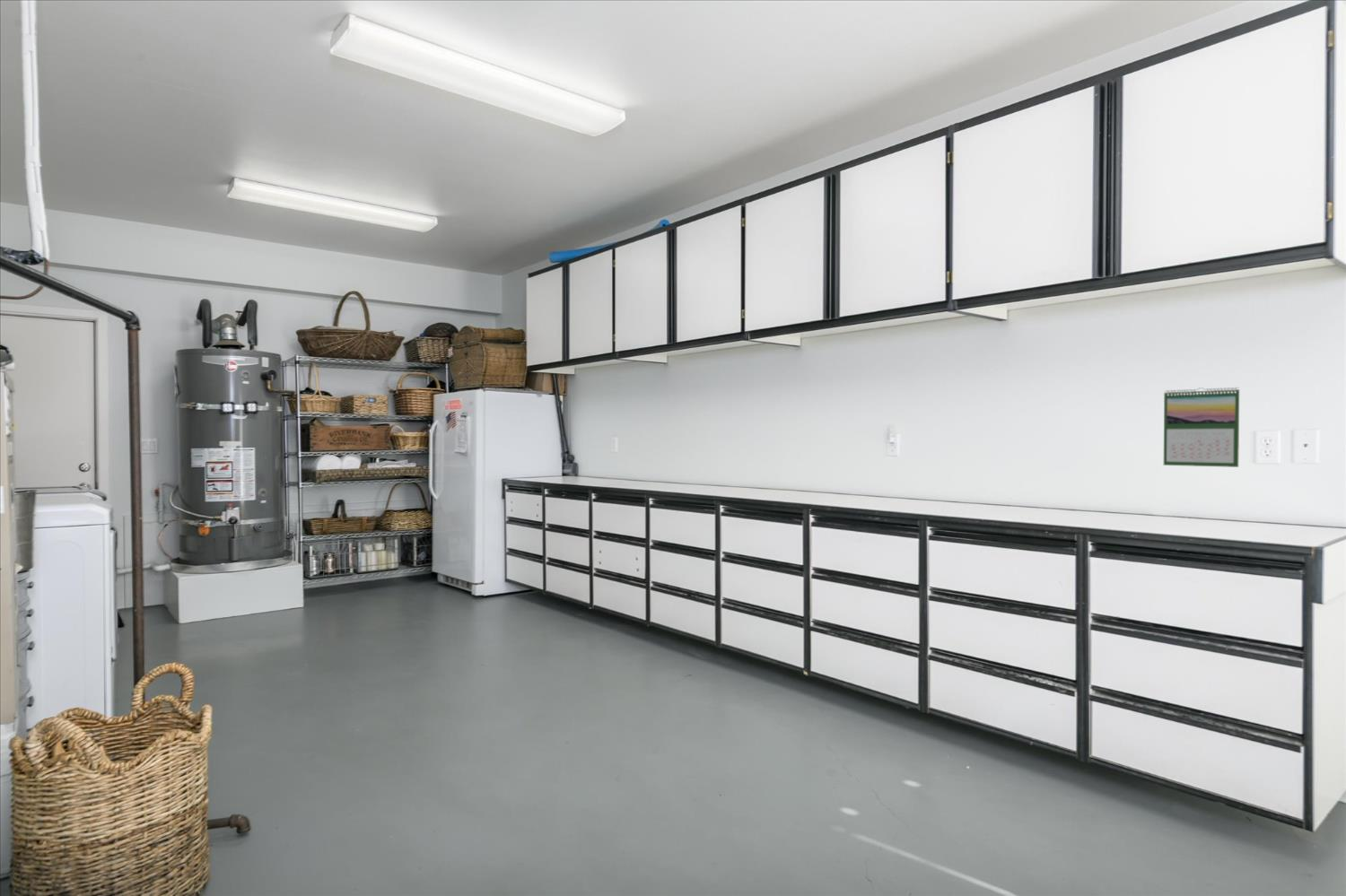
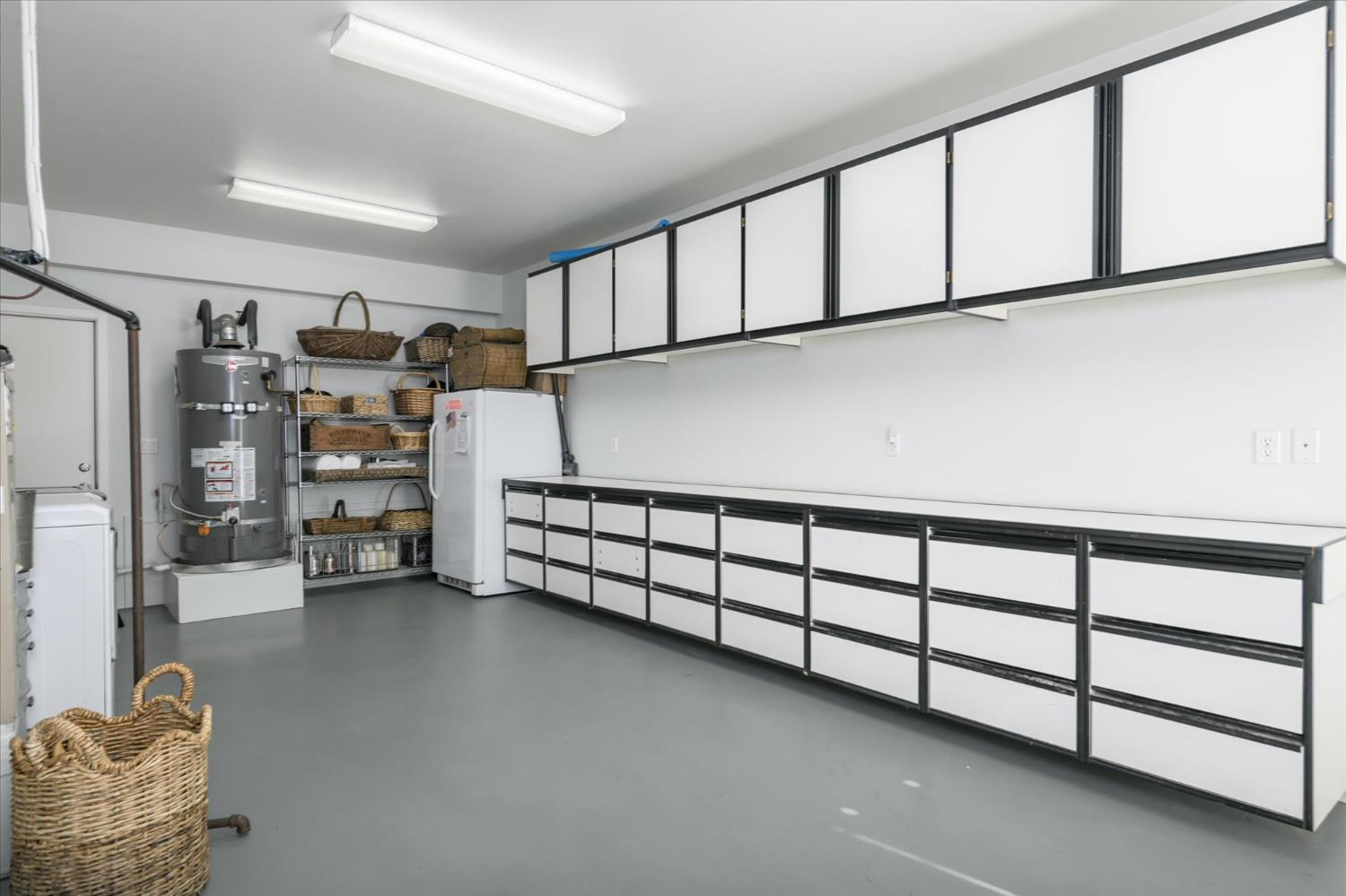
- calendar (1200, 426)
